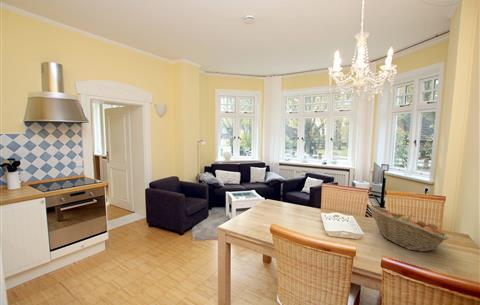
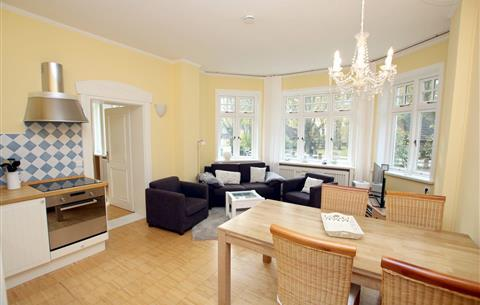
- fruit basket (403, 225)
